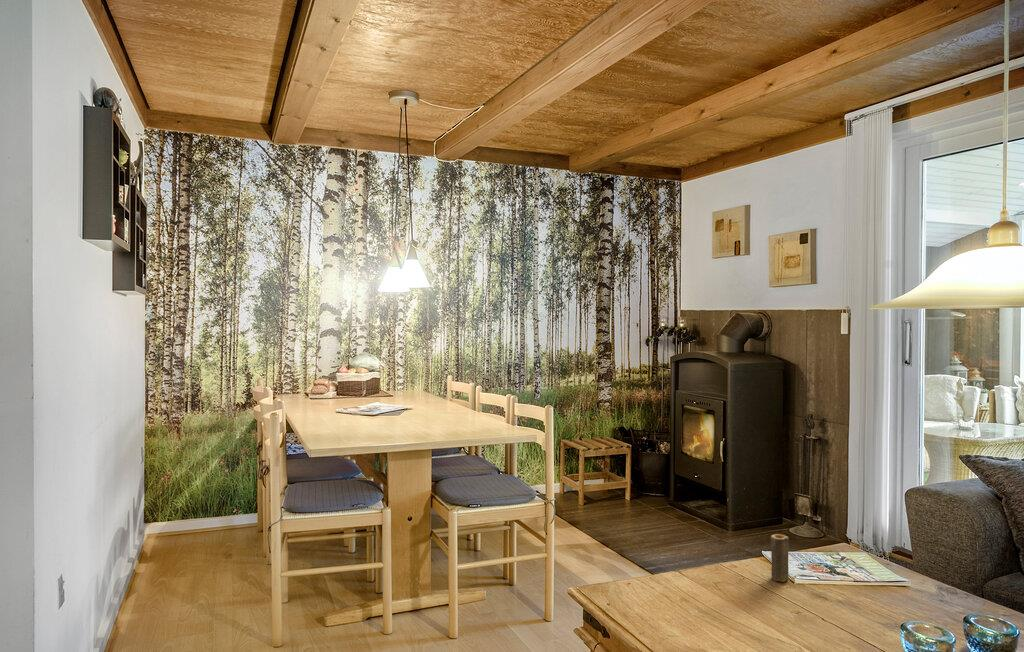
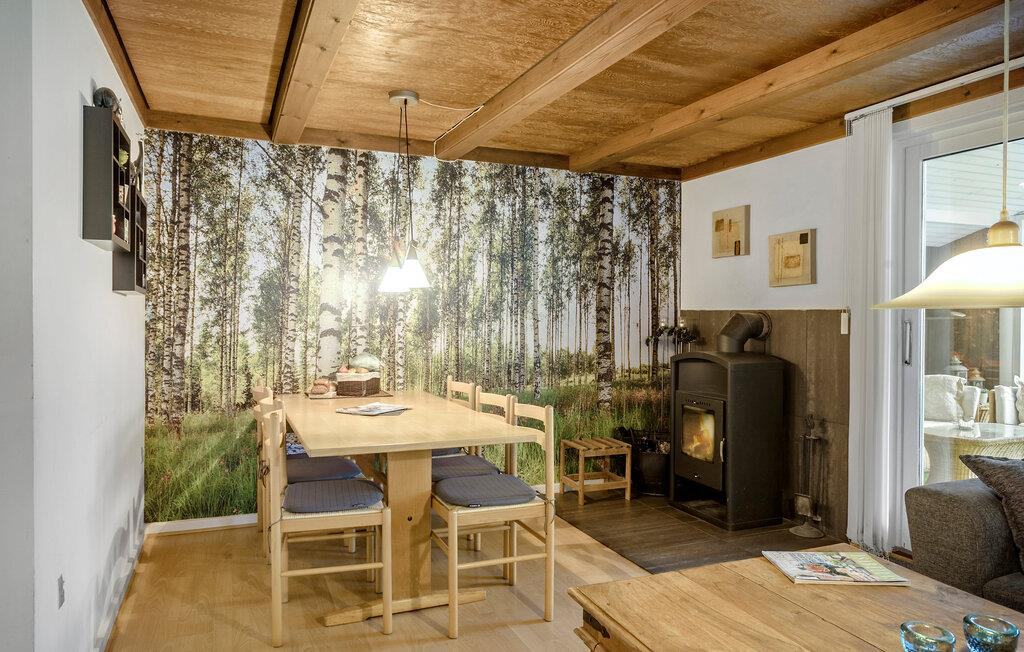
- candle (779, 557)
